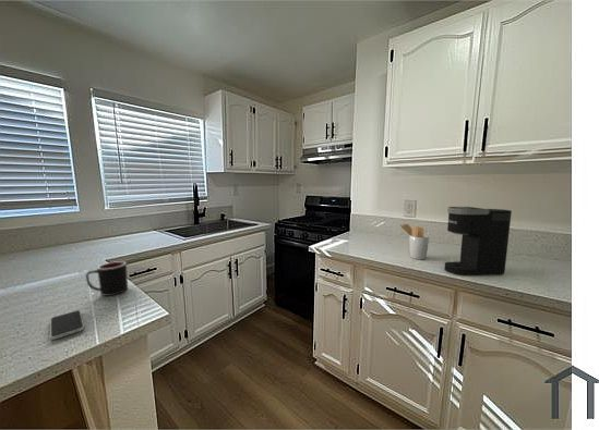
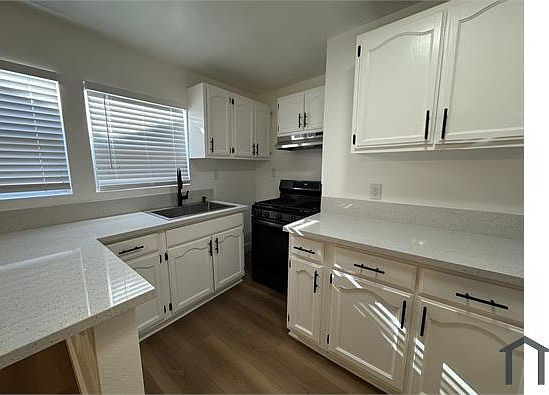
- mug (108, 279)
- coffee maker (476, 239)
- utensil holder (414, 239)
- smartphone (67, 323)
